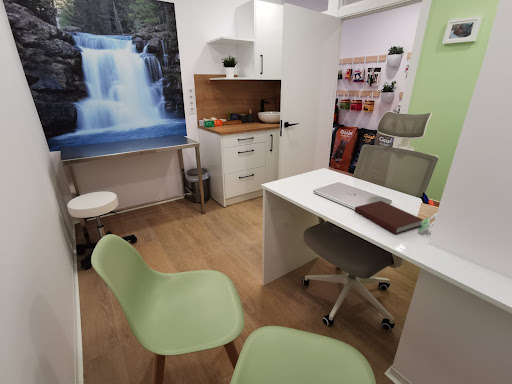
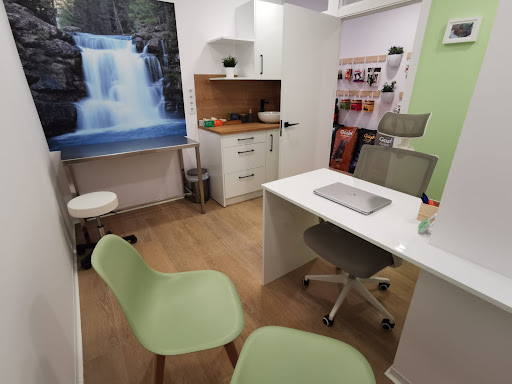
- notebook (387, 215)
